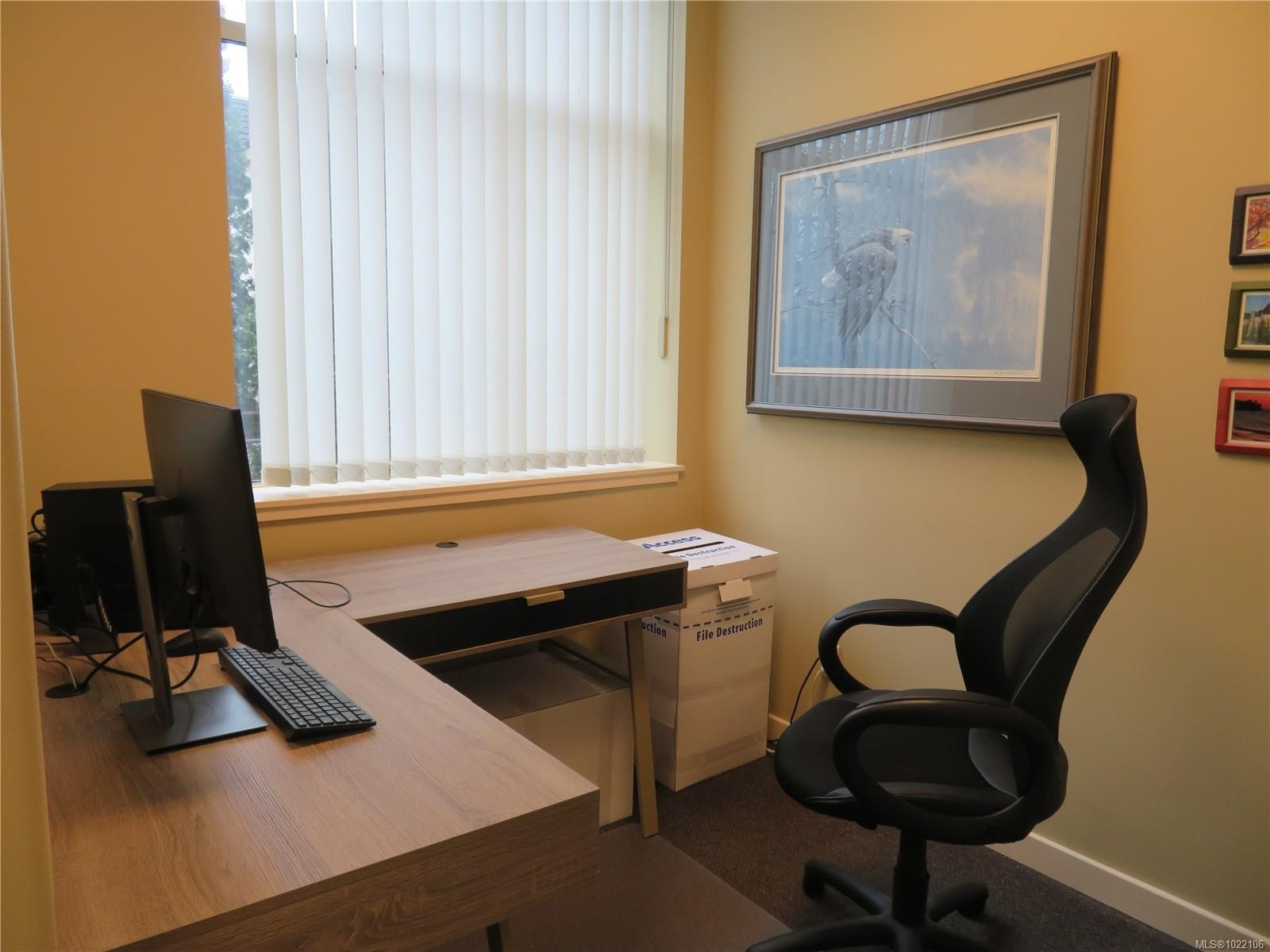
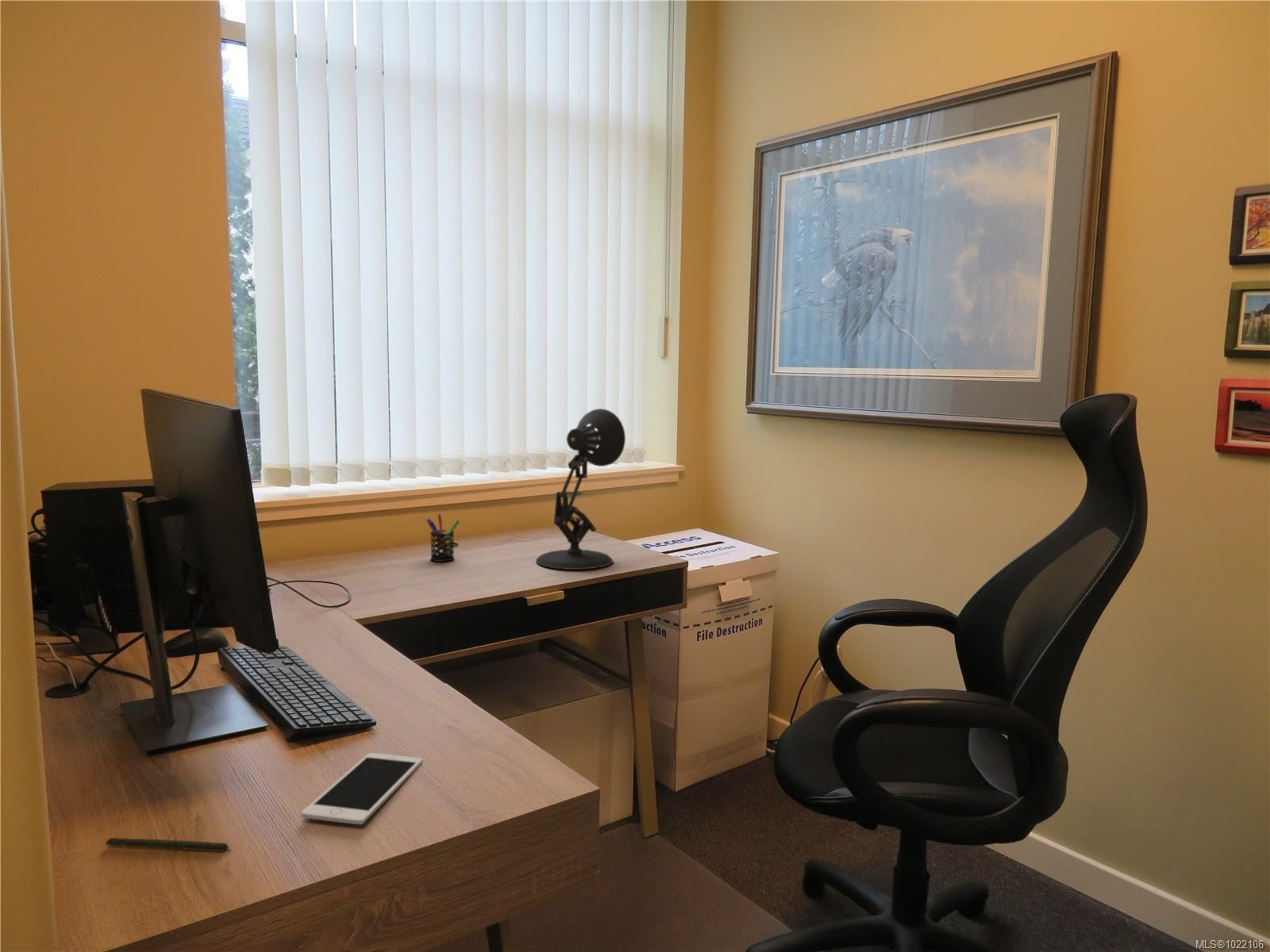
+ pen (169, 844)
+ desk lamp (577, 486)
+ pen holder (444, 536)
+ cell phone (366, 785)
